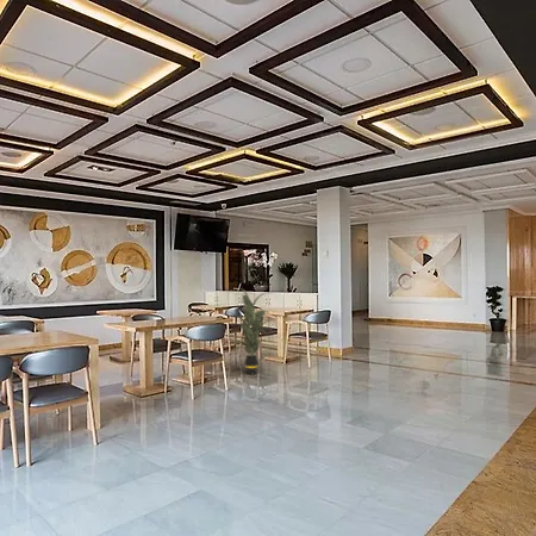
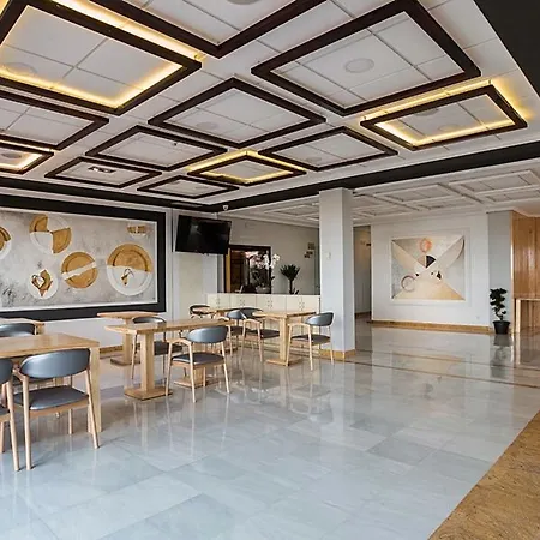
- indoor plant (249, 330)
